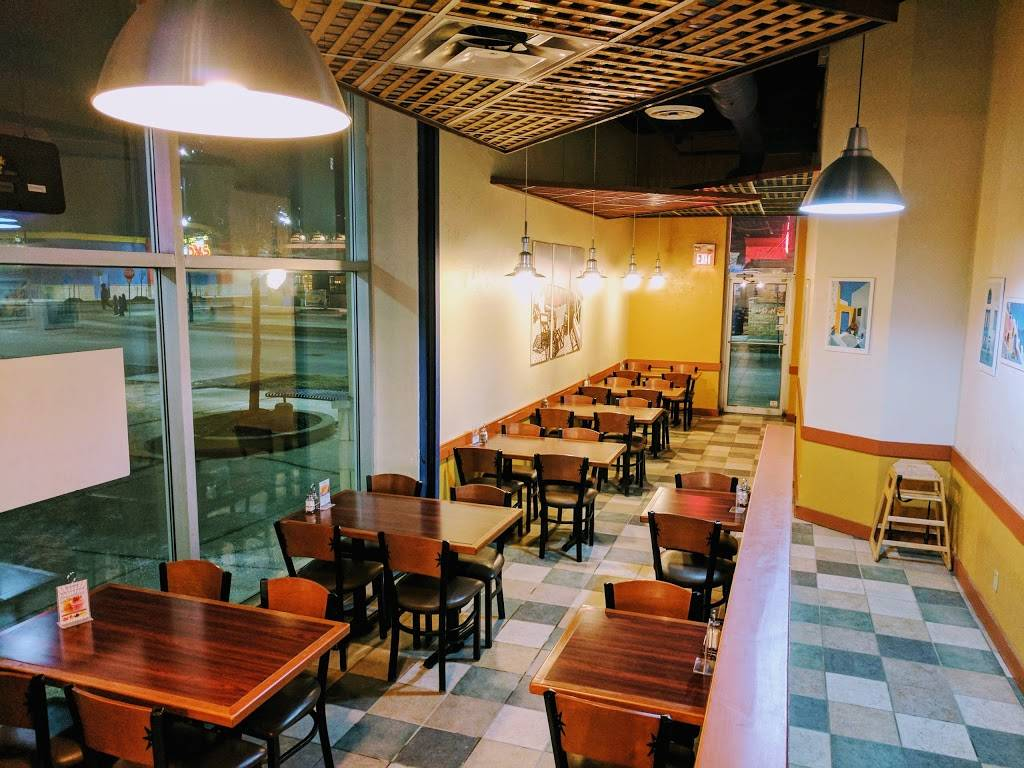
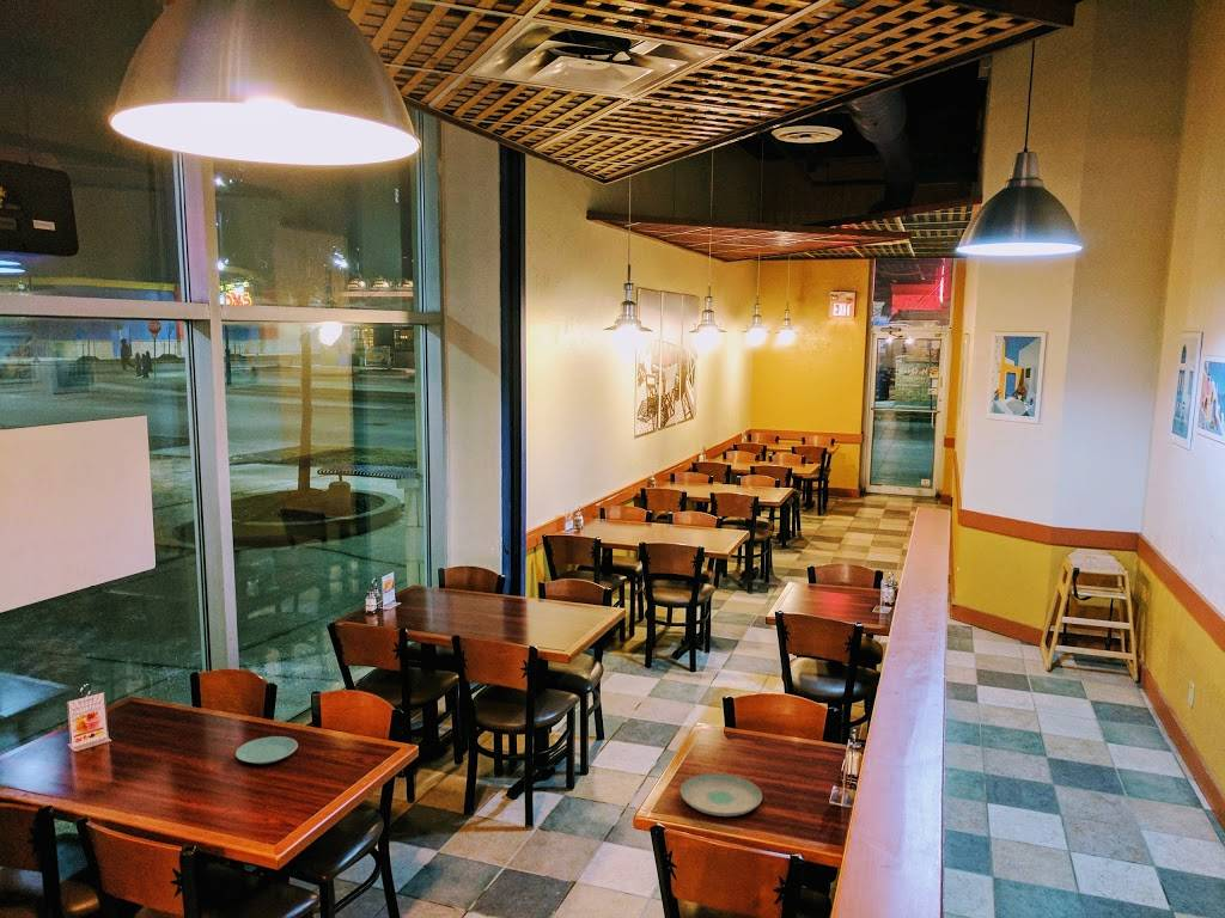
+ plate (720, 795)
+ plate (267, 751)
